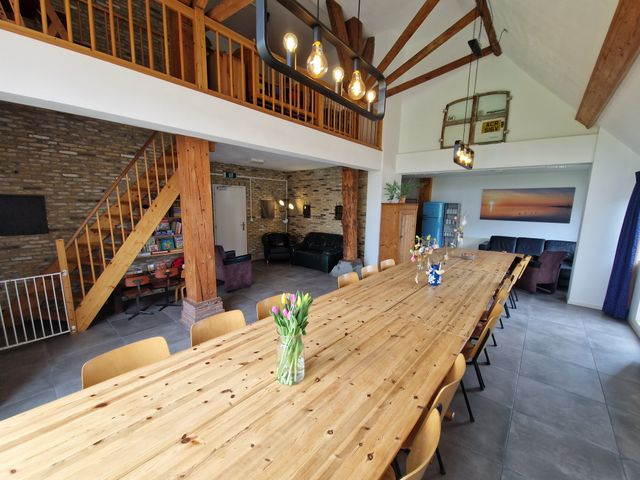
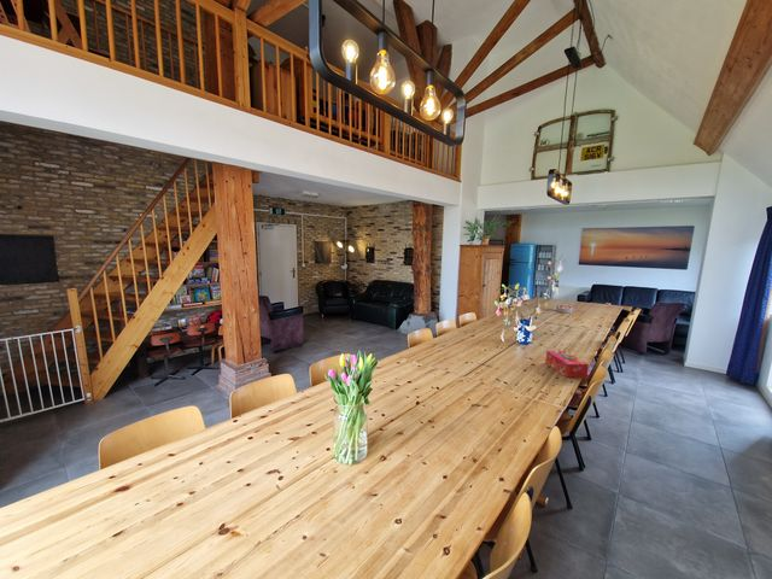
+ tissue box (566, 363)
